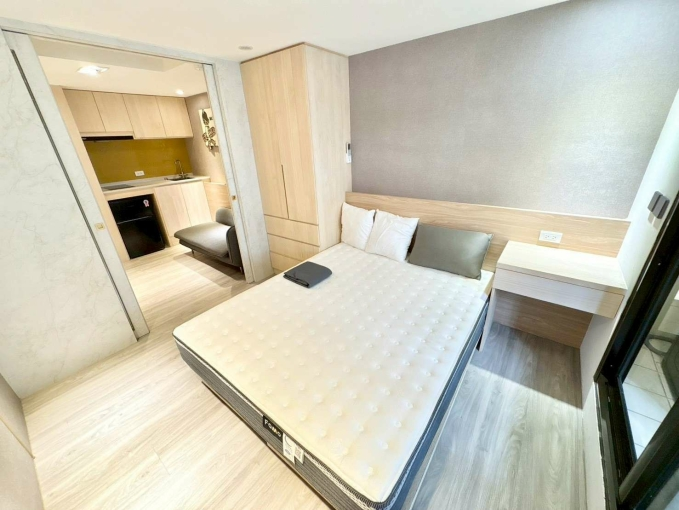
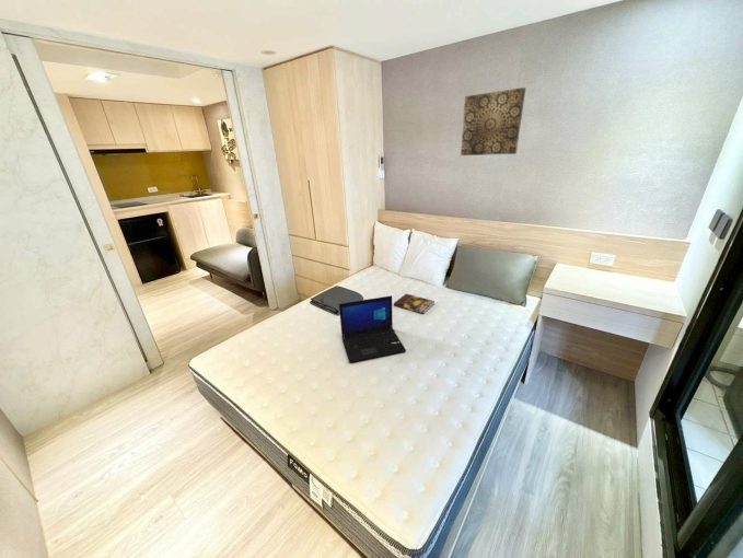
+ laptop (371, 327)
+ book (414, 303)
+ wall art (490, 125)
